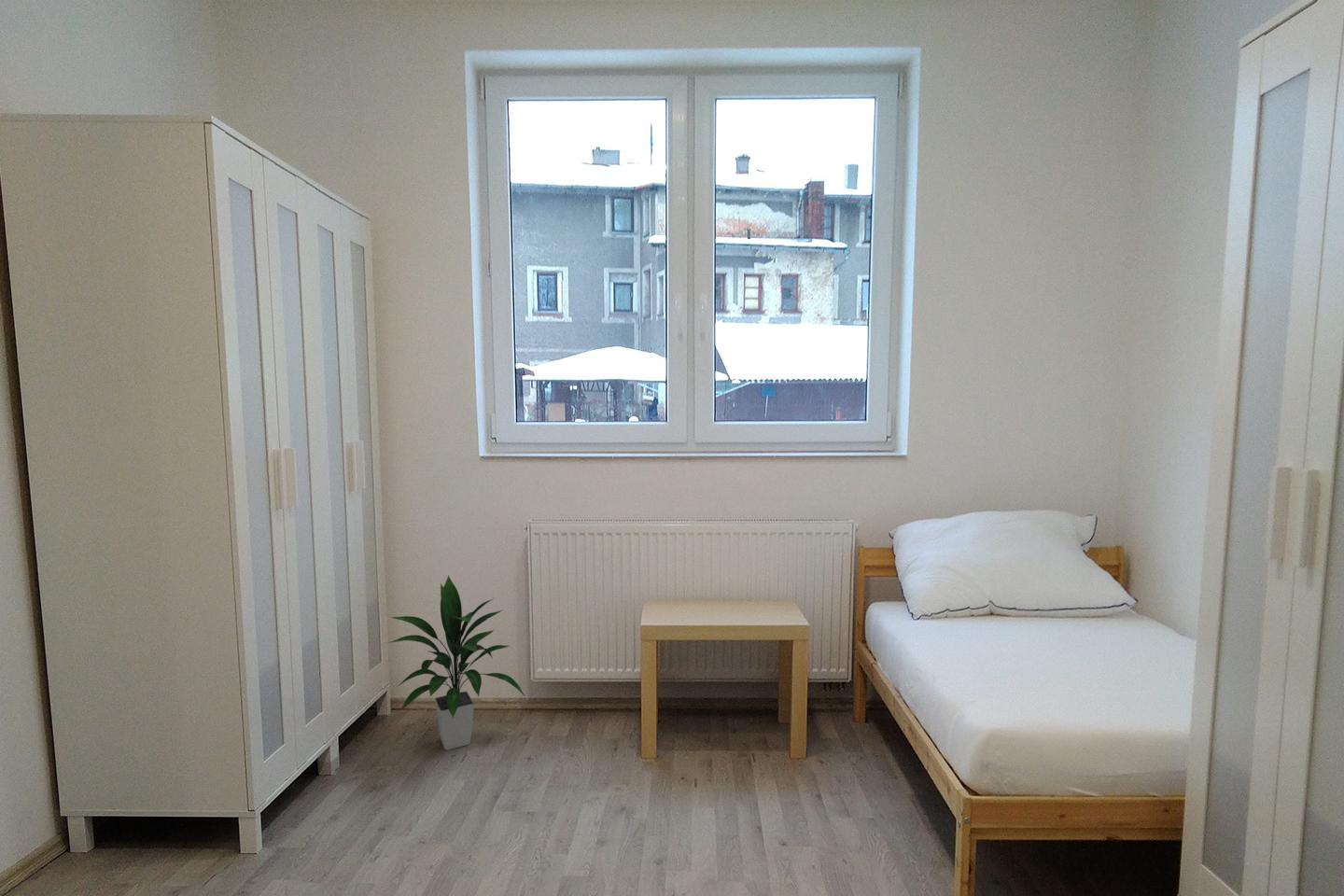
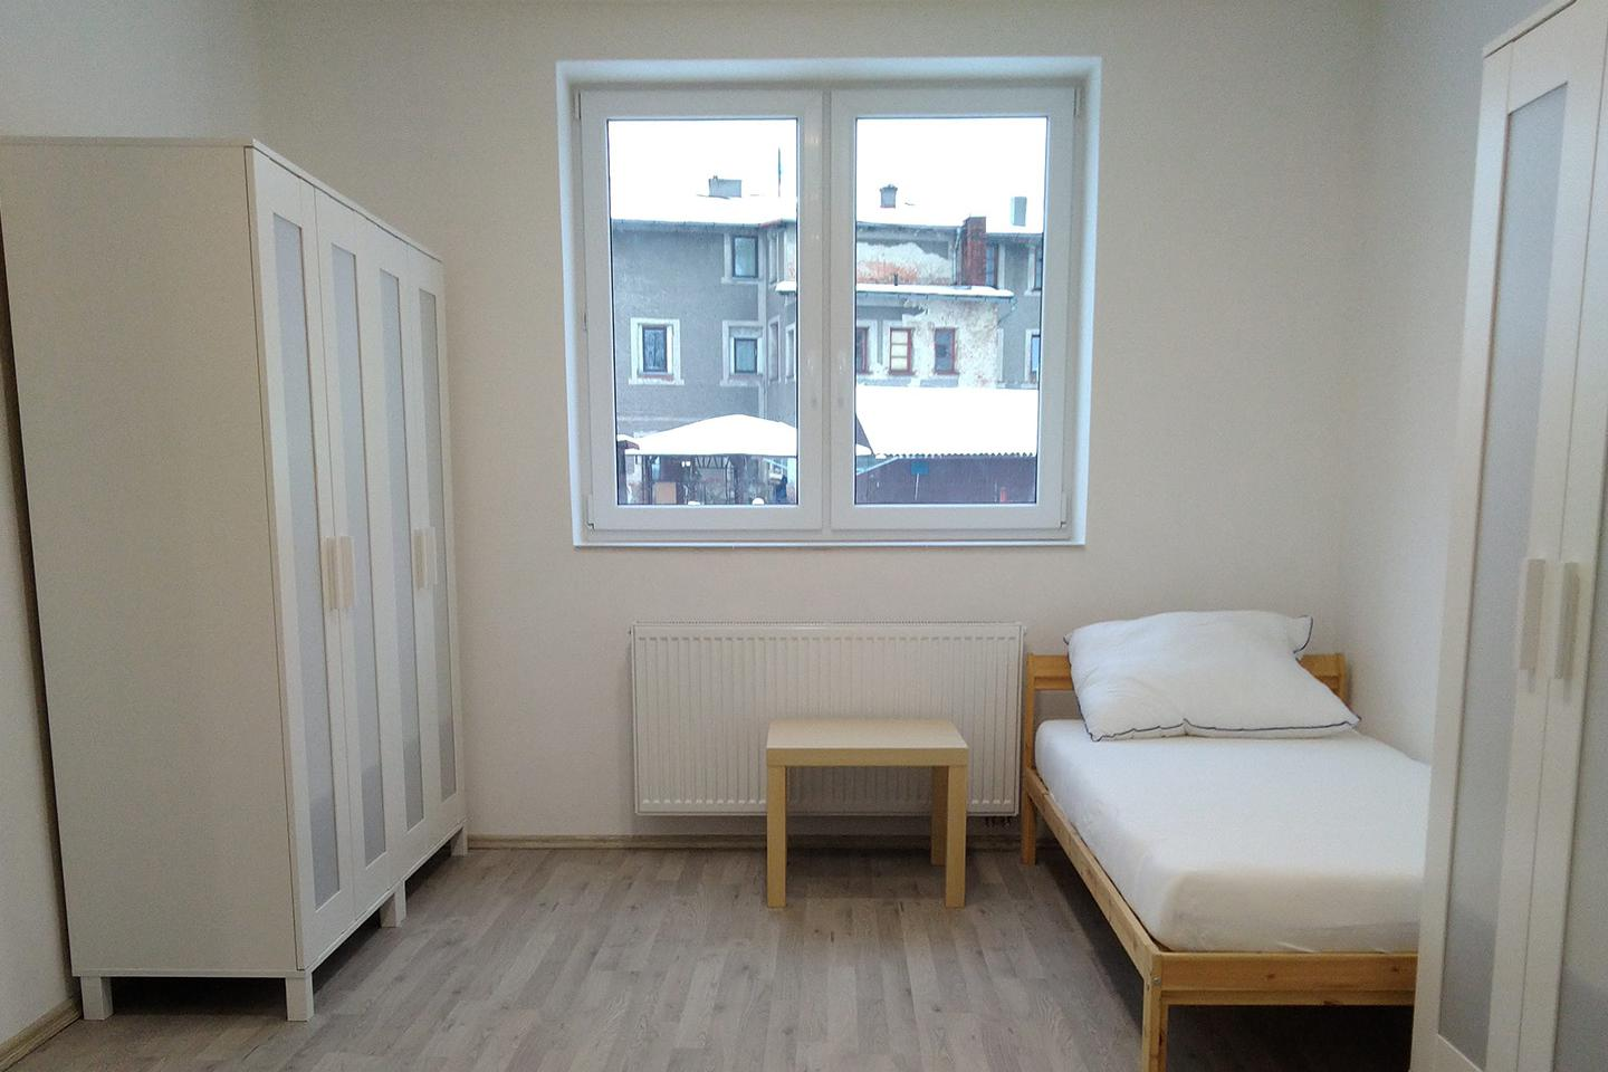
- indoor plant (458, 665)
